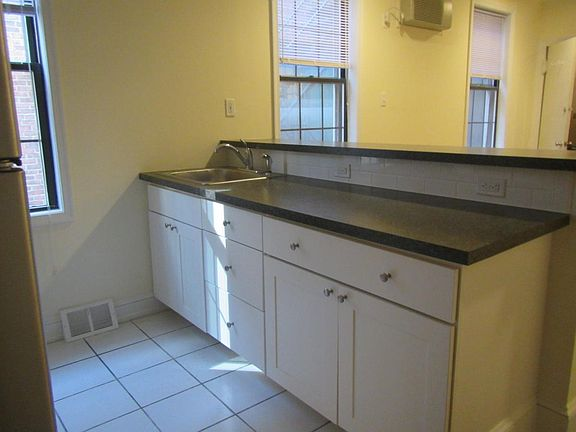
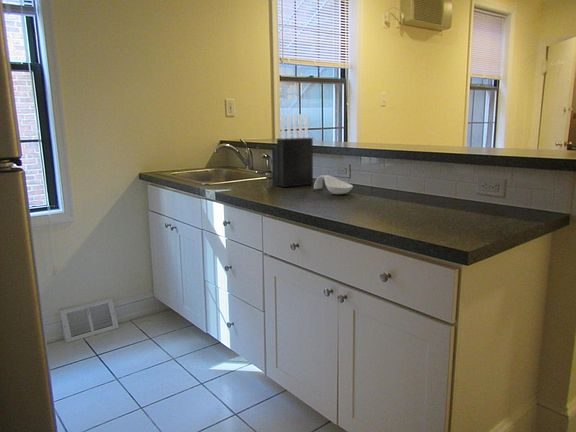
+ knife block (291, 149)
+ spoon rest (331, 184)
